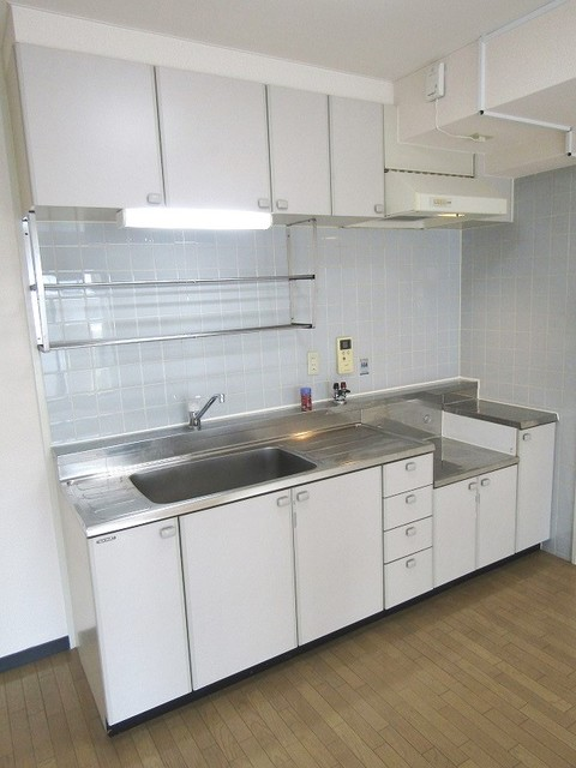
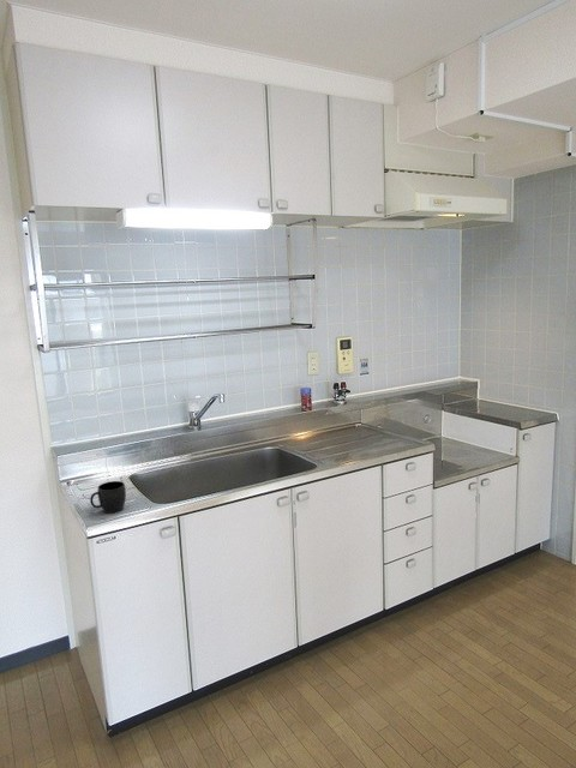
+ mug (108, 497)
